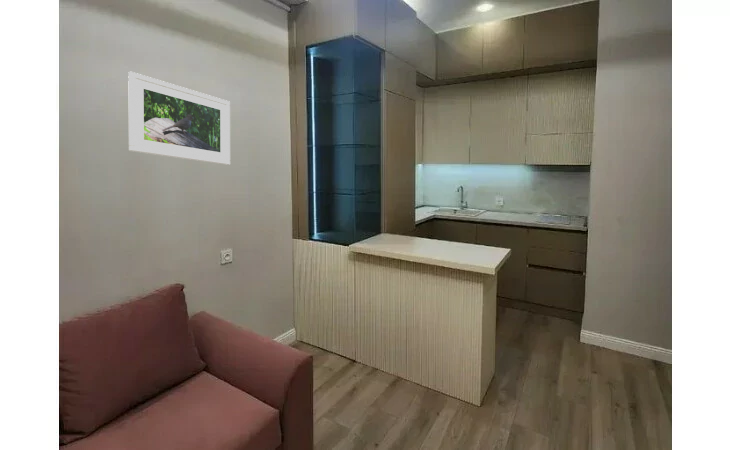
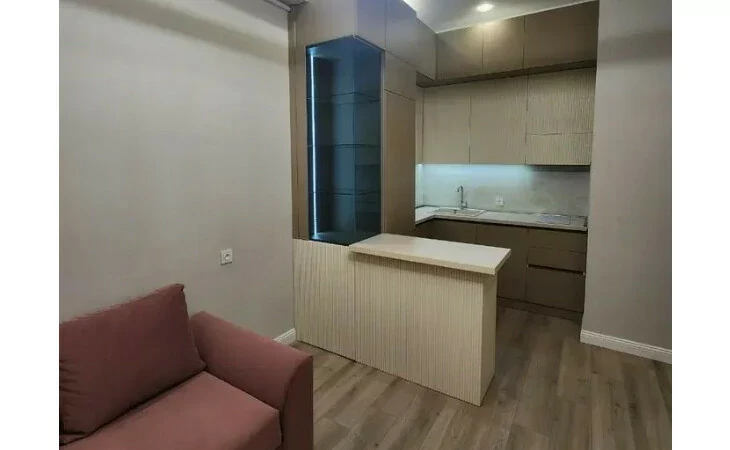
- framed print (184, 123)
